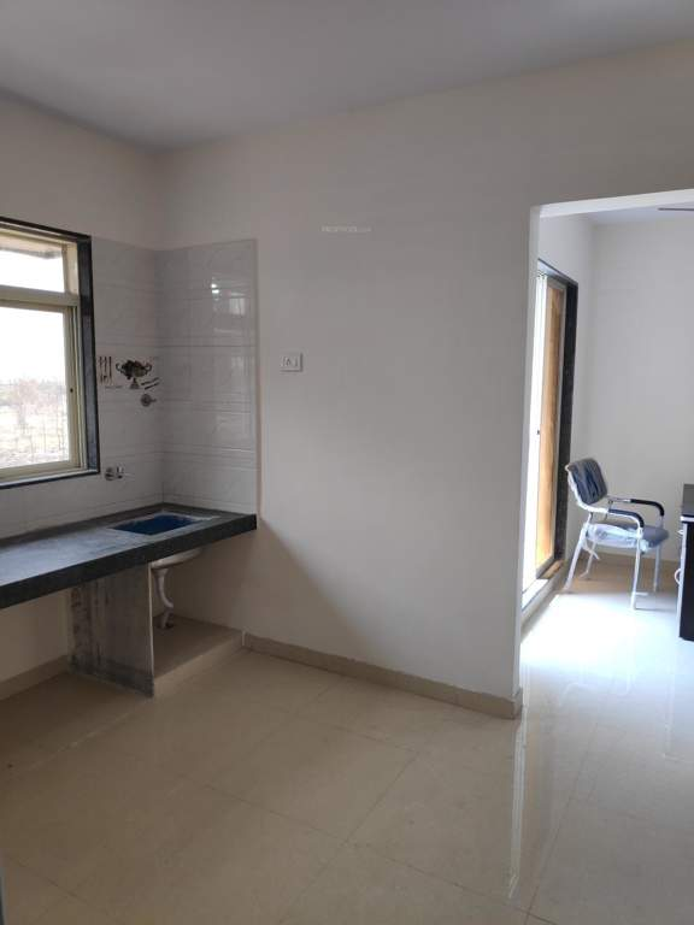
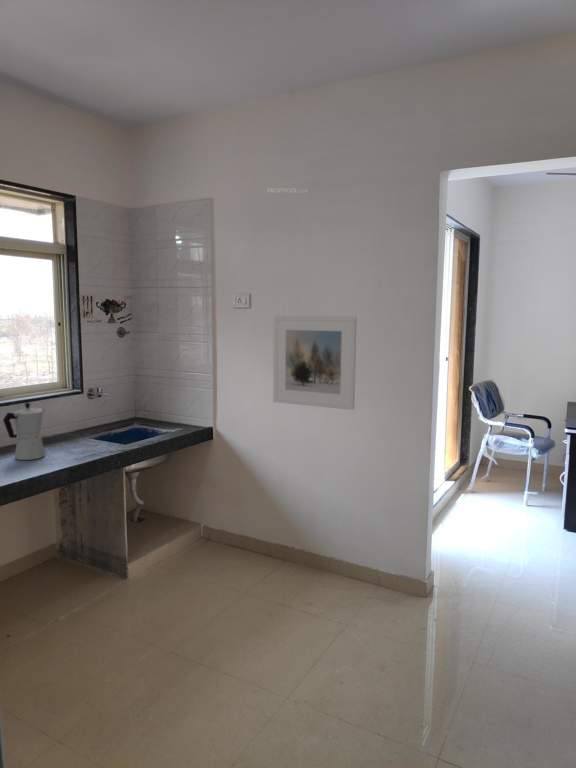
+ moka pot (26, 430)
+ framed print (312, 361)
